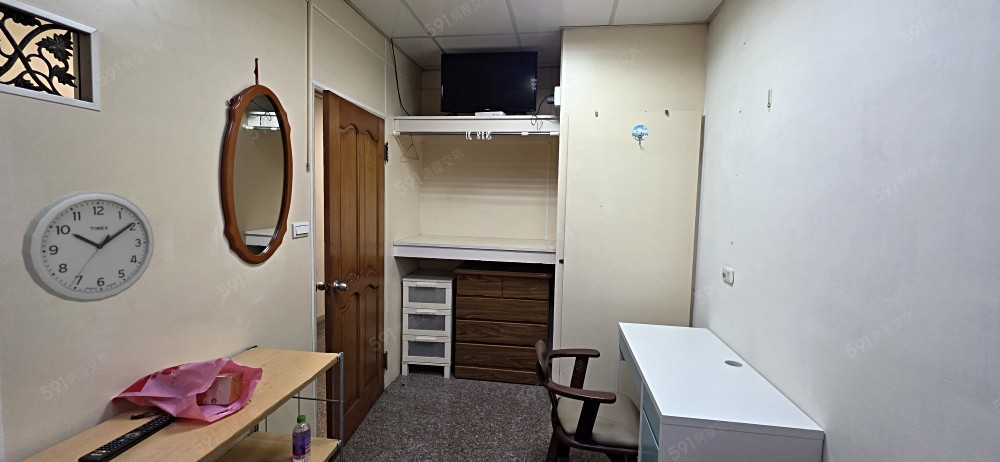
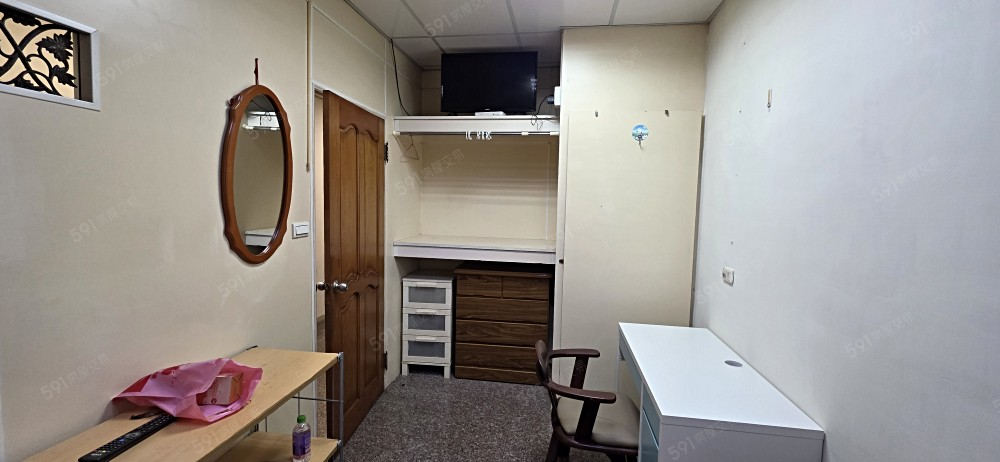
- wall clock (98, 246)
